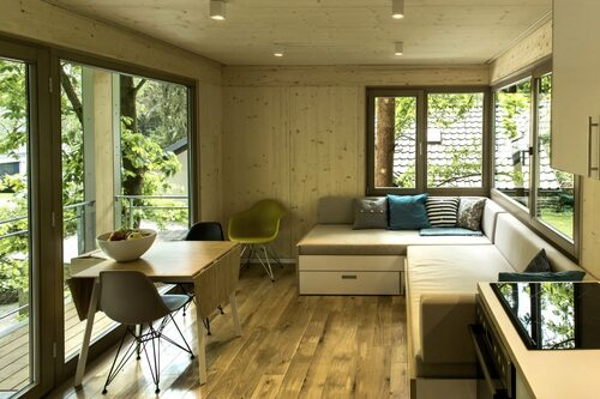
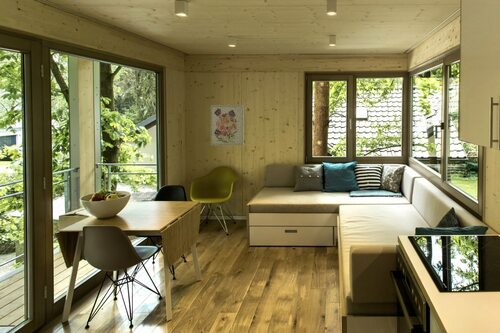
+ wall art (227, 125)
